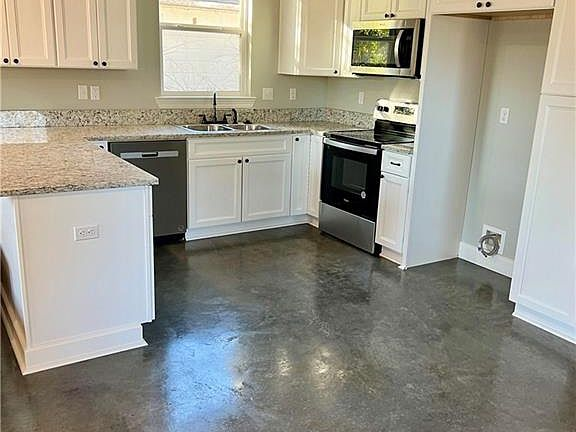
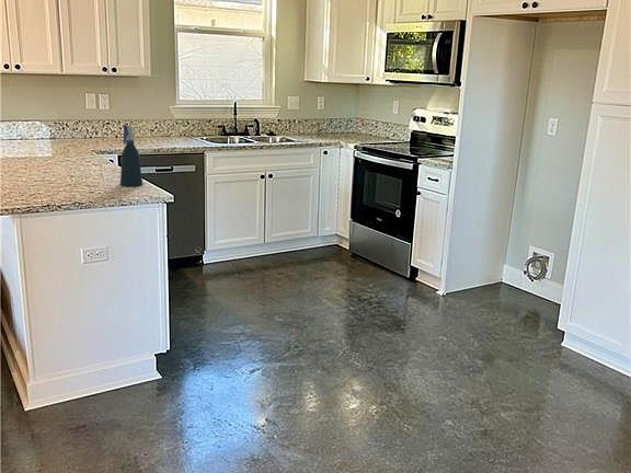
+ spray bottle (130, 154)
